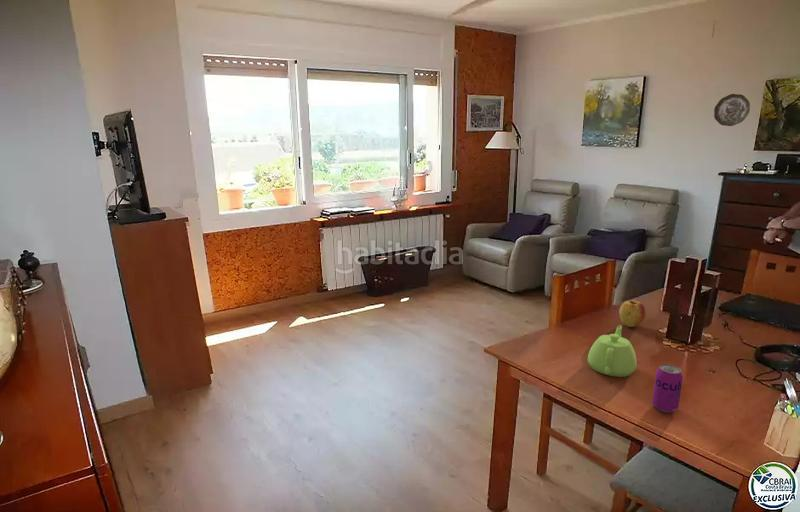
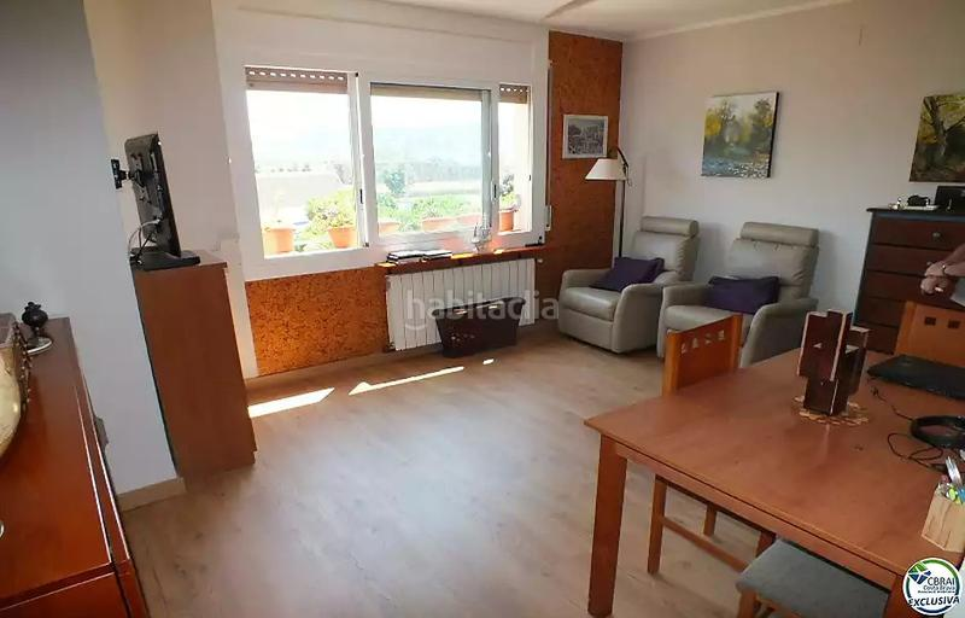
- beverage can (667, 387)
- apple (632, 313)
- decorative plate (732, 110)
- teapot (613, 350)
